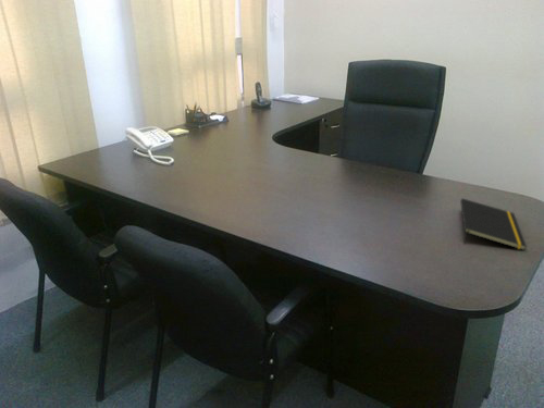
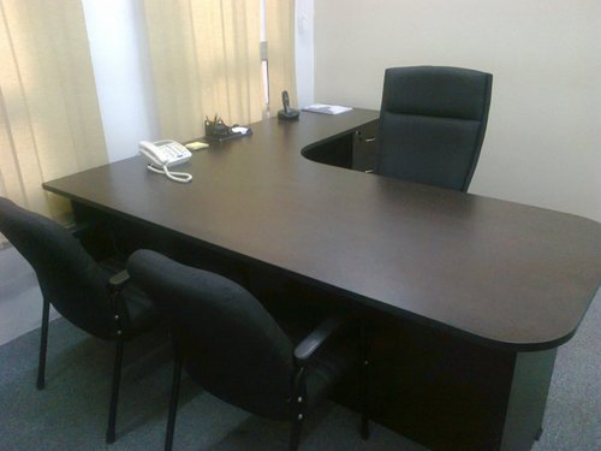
- notepad (490, 222)
